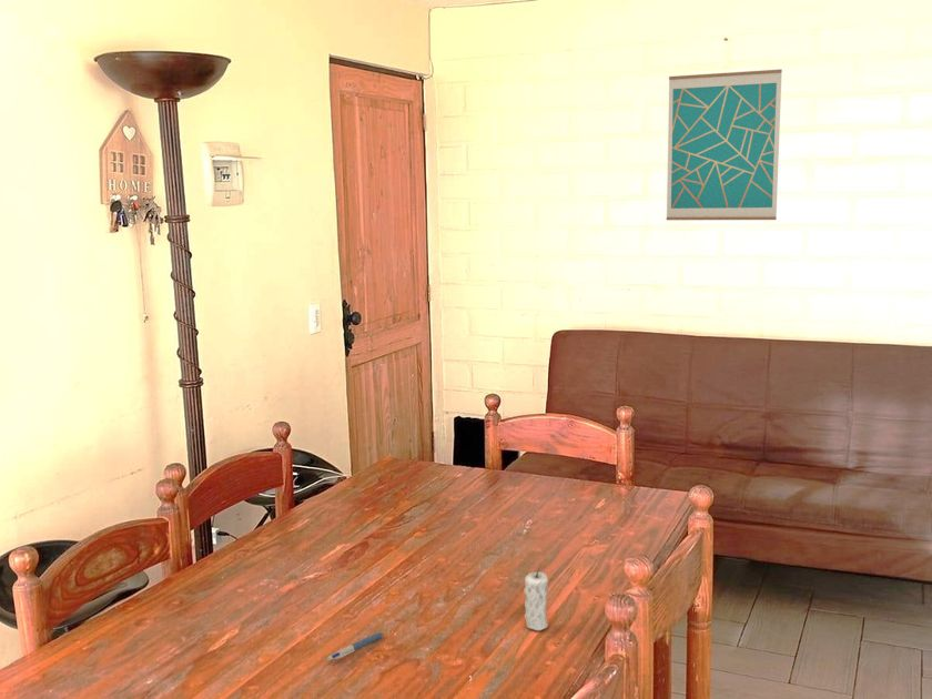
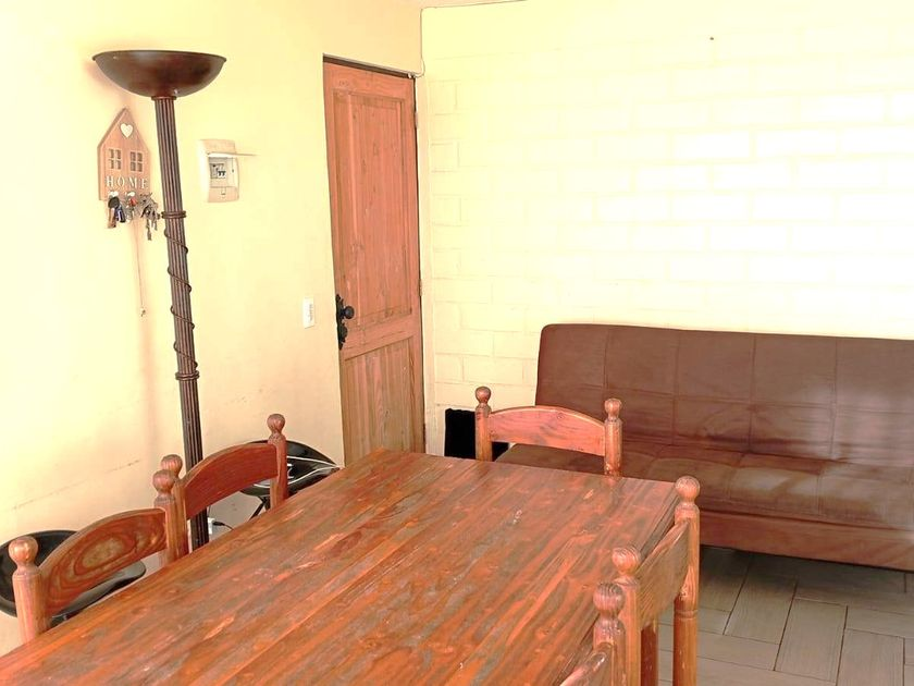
- candle (536, 595)
- pen (357, 646)
- wall art (721, 146)
